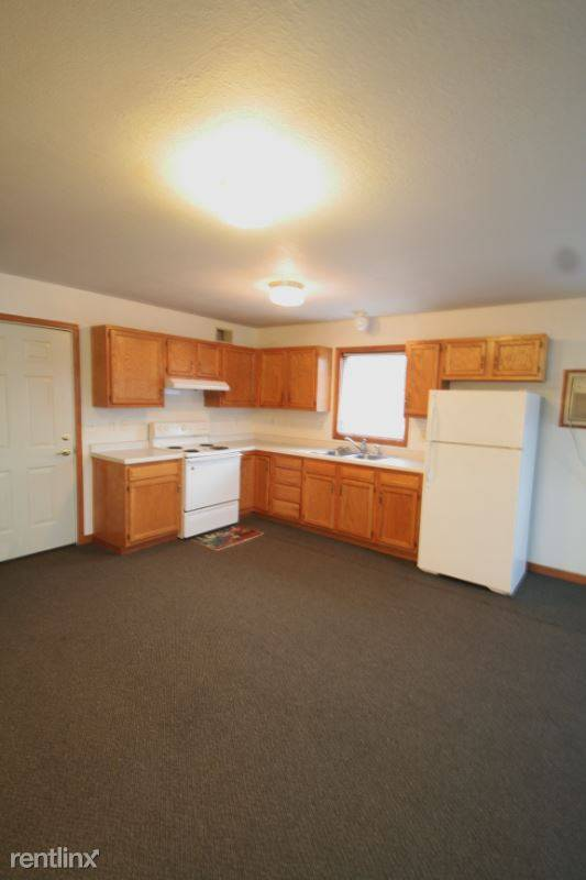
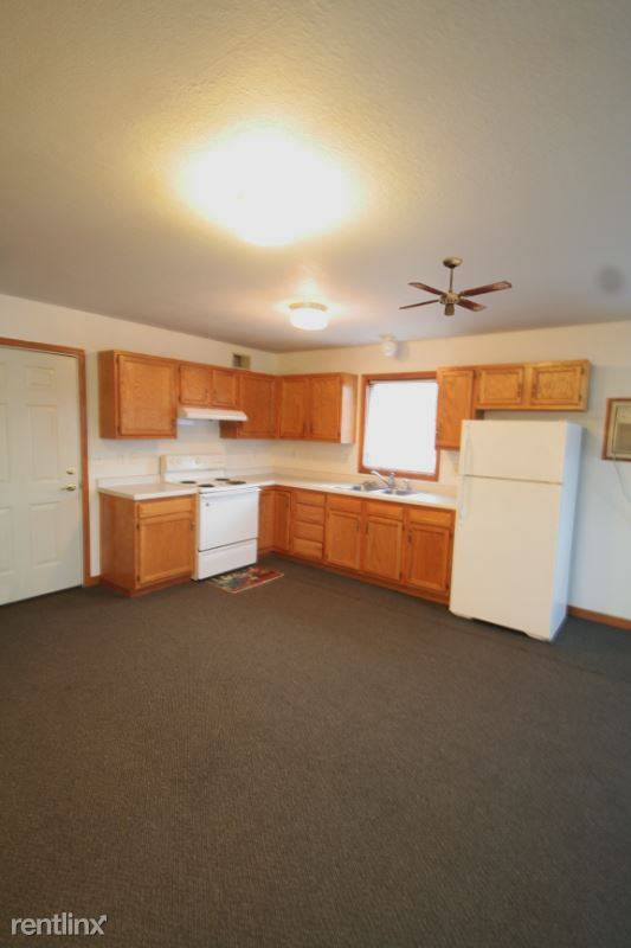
+ ceiling fan (450, 288)
